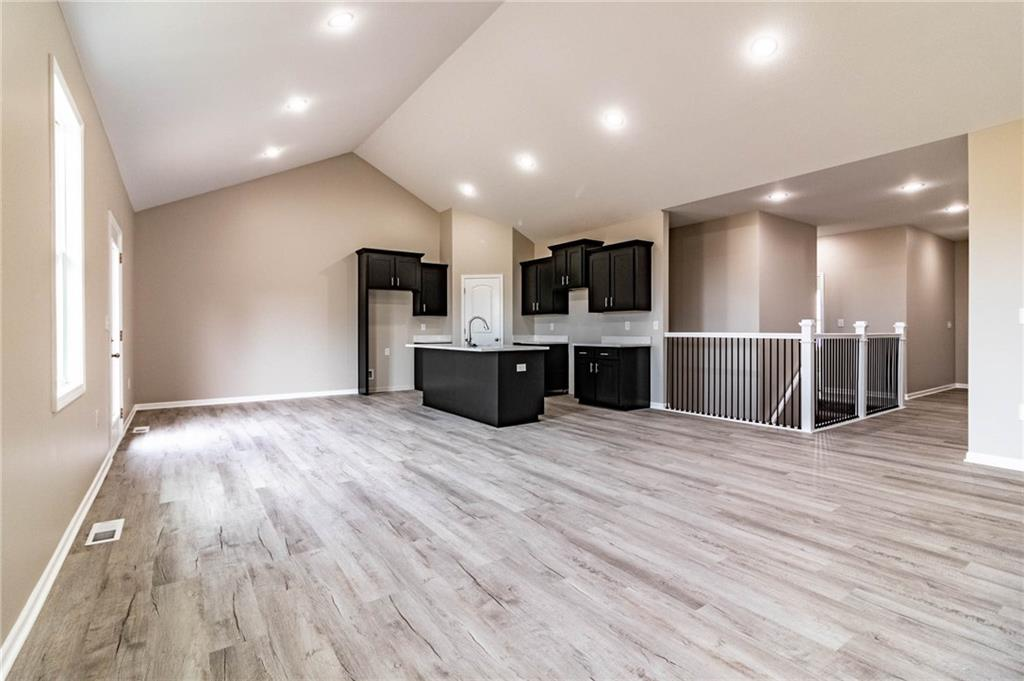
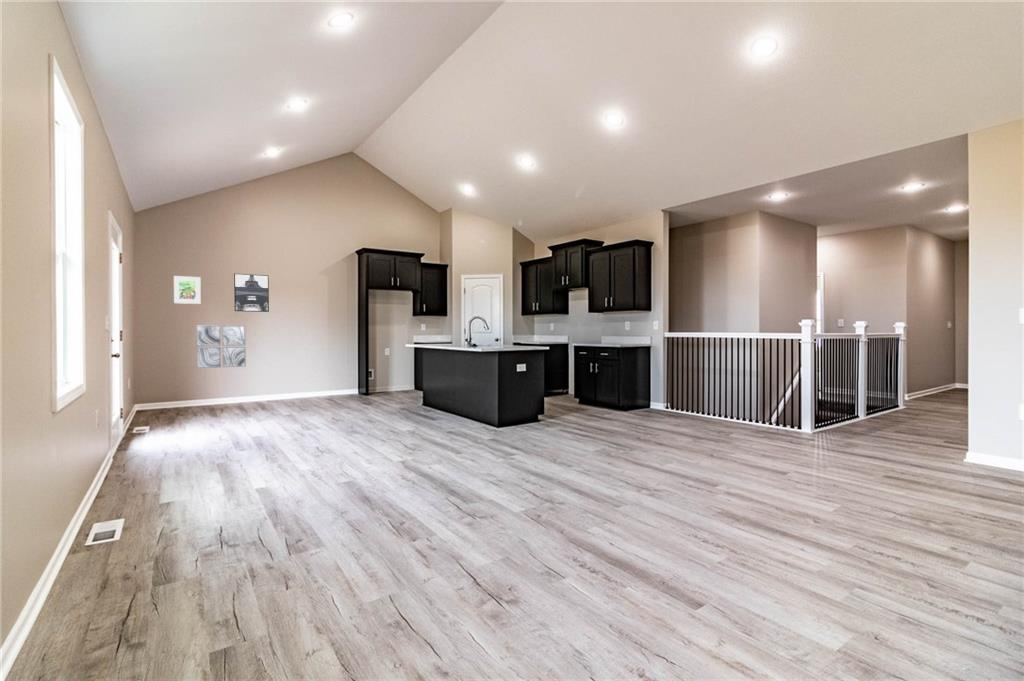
+ wall art (222, 345)
+ wall art (251, 293)
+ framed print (187, 290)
